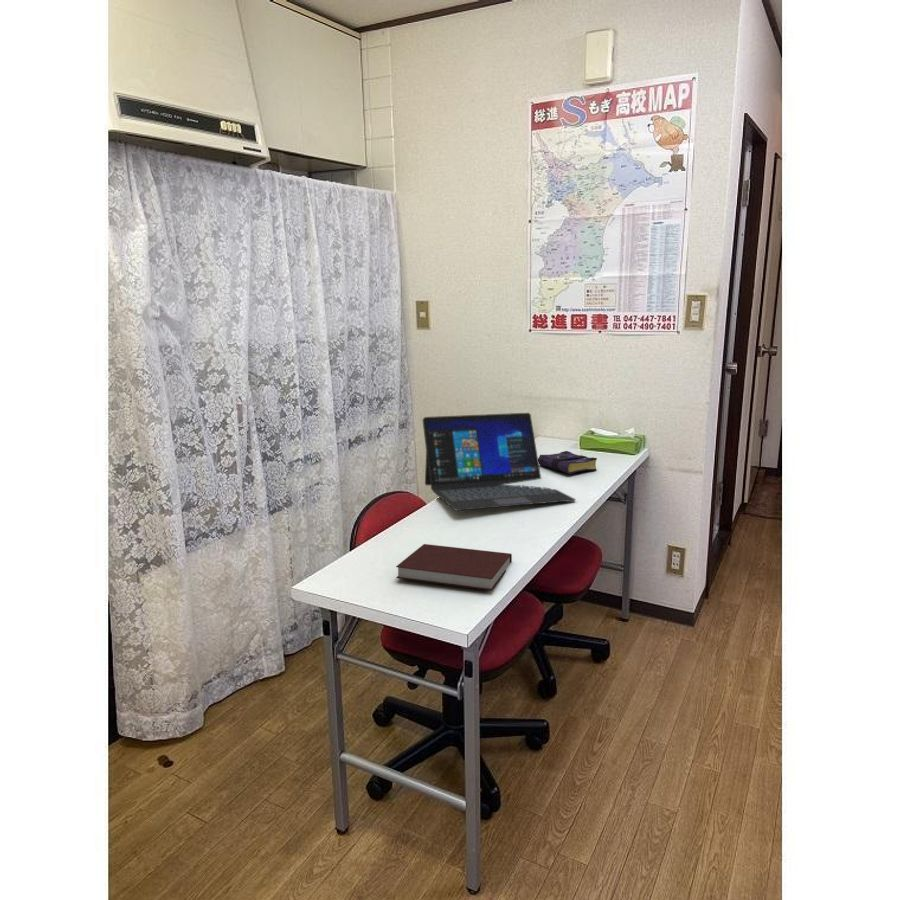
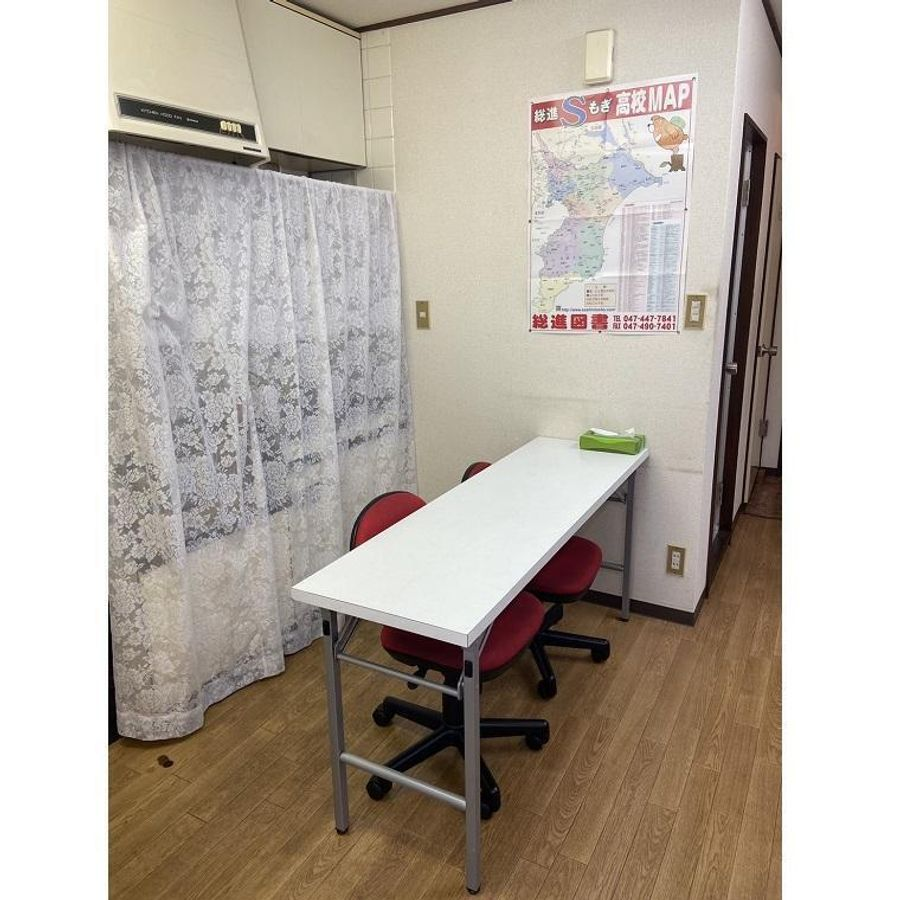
- book (566, 461)
- notebook (455, 565)
- laptop (495, 456)
